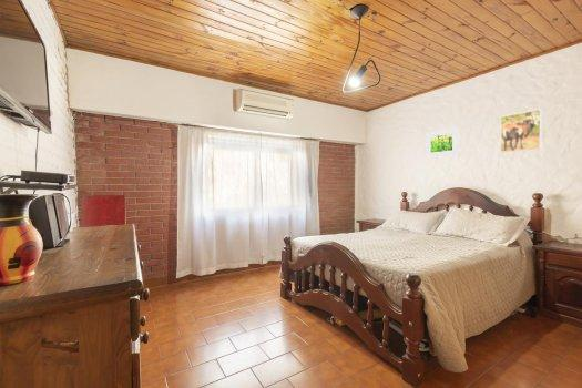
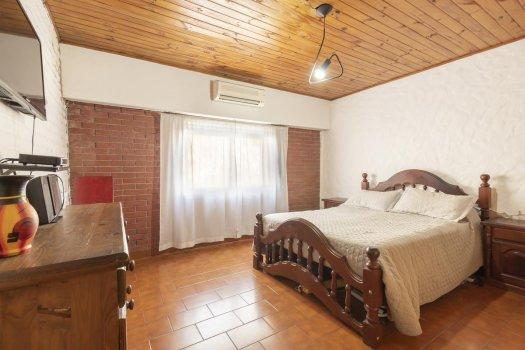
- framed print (441, 143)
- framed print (520, 132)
